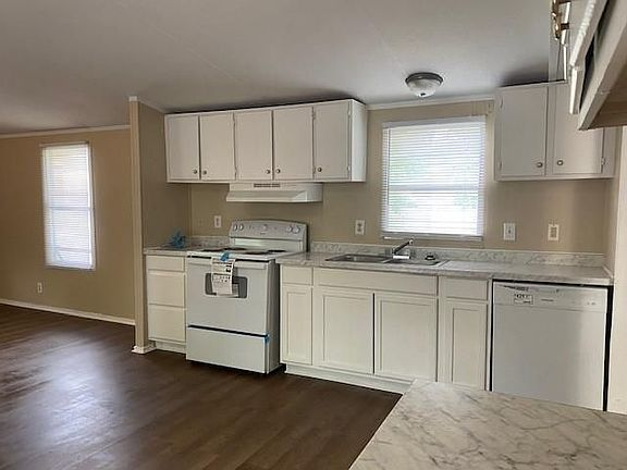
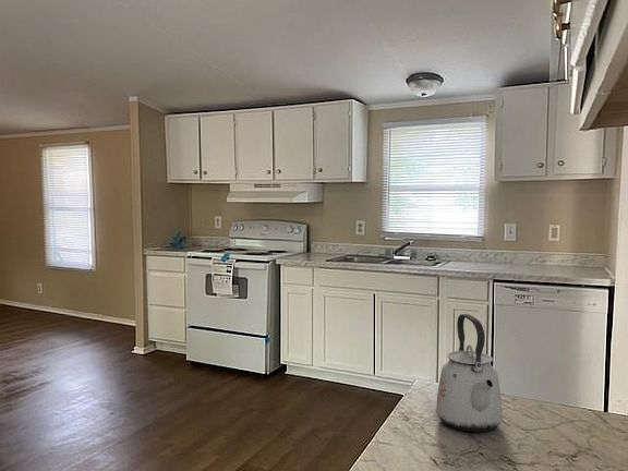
+ kettle (473, 373)
